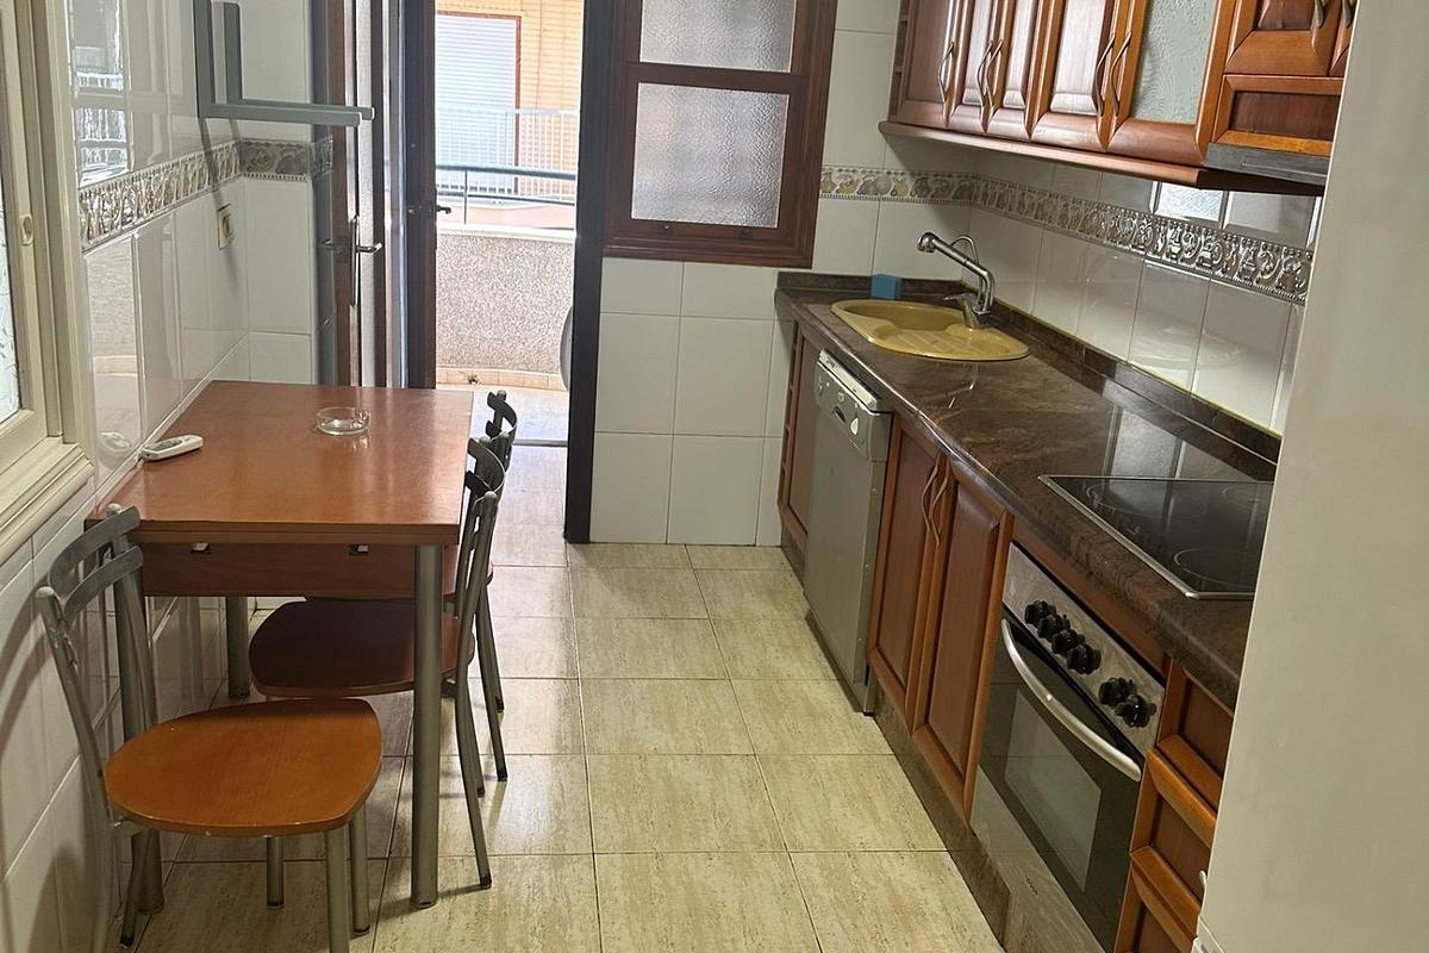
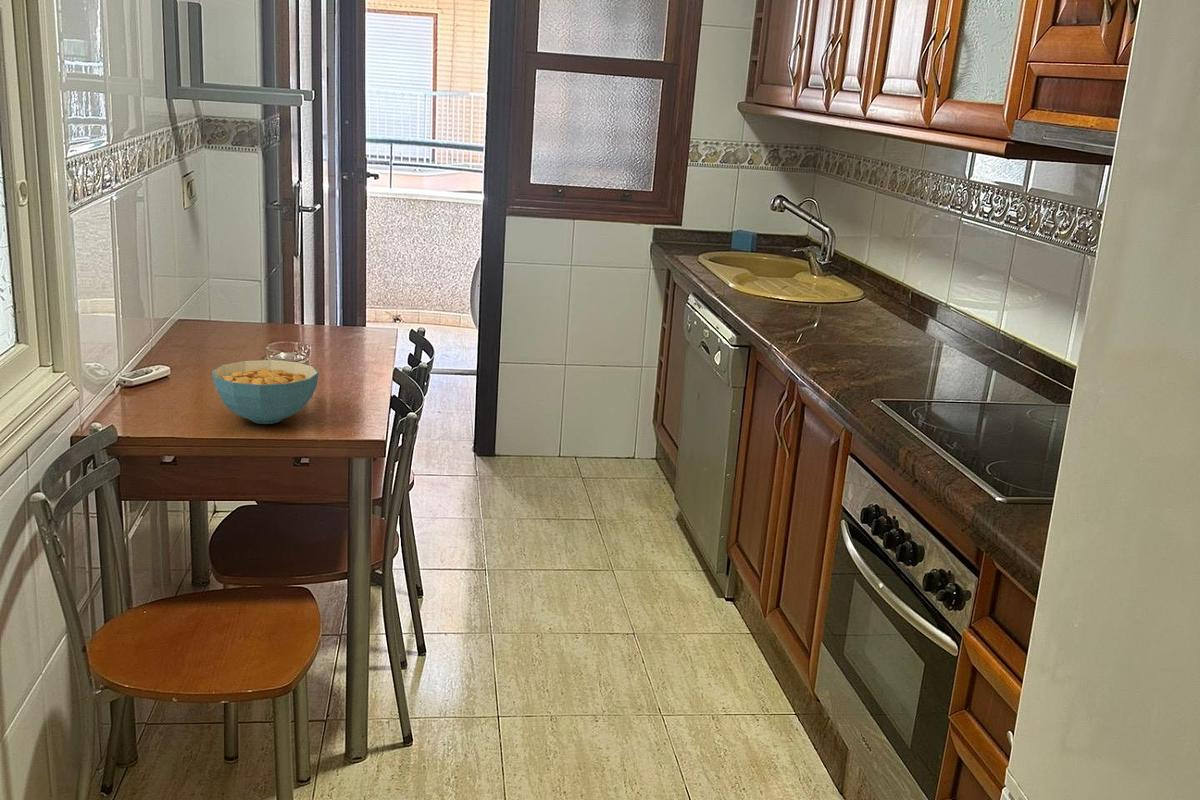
+ cereal bowl (266, 395)
